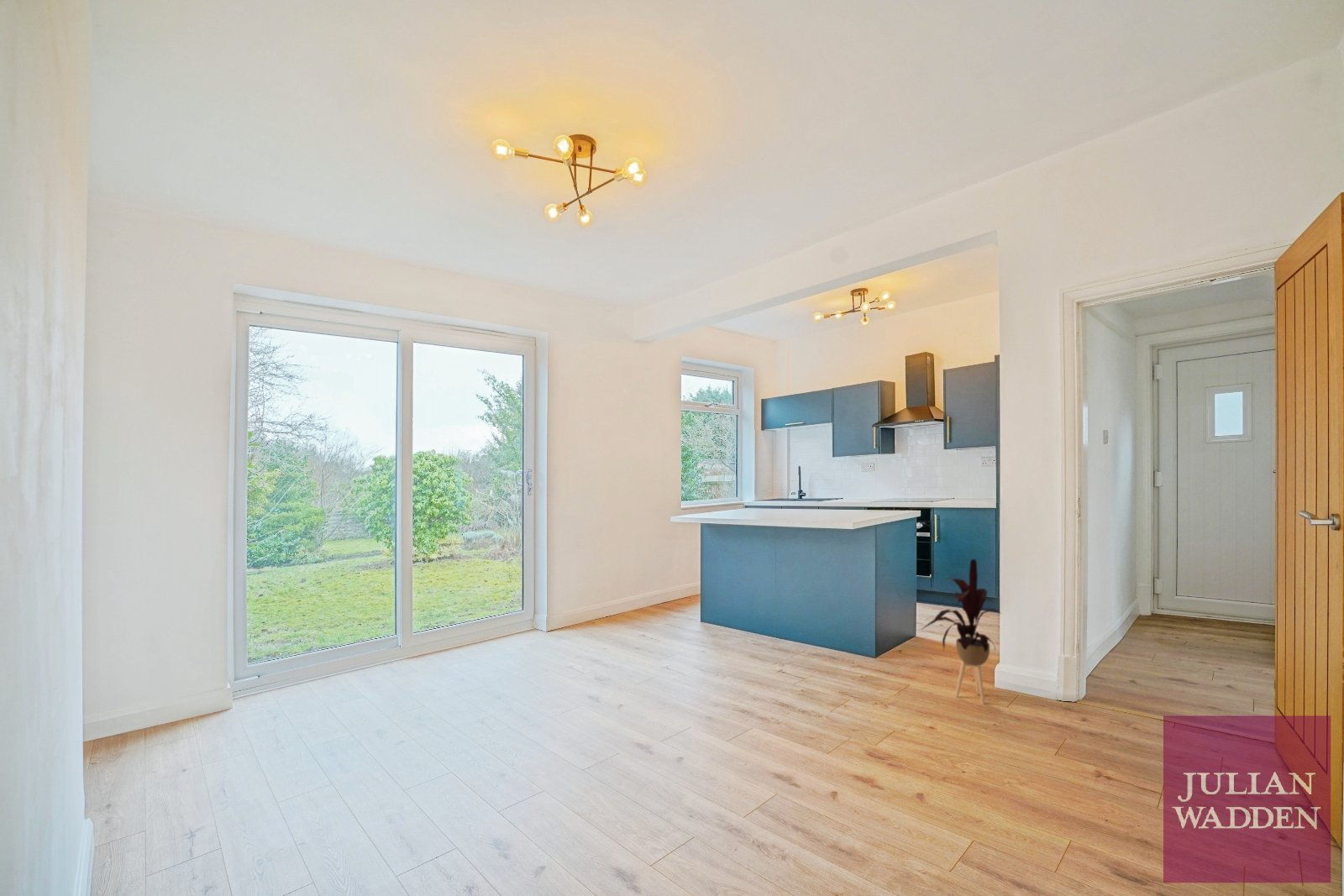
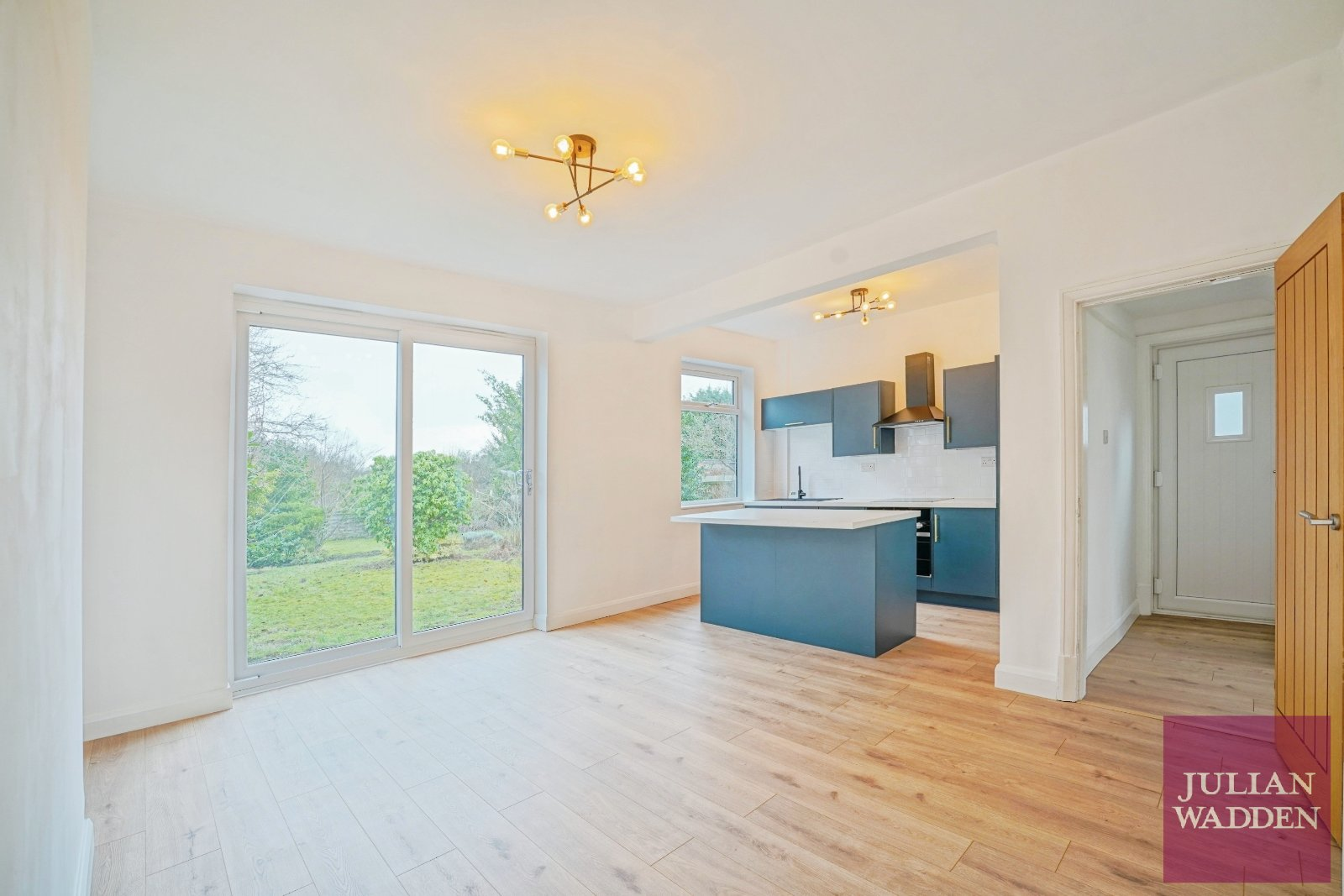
- house plant (963, 626)
